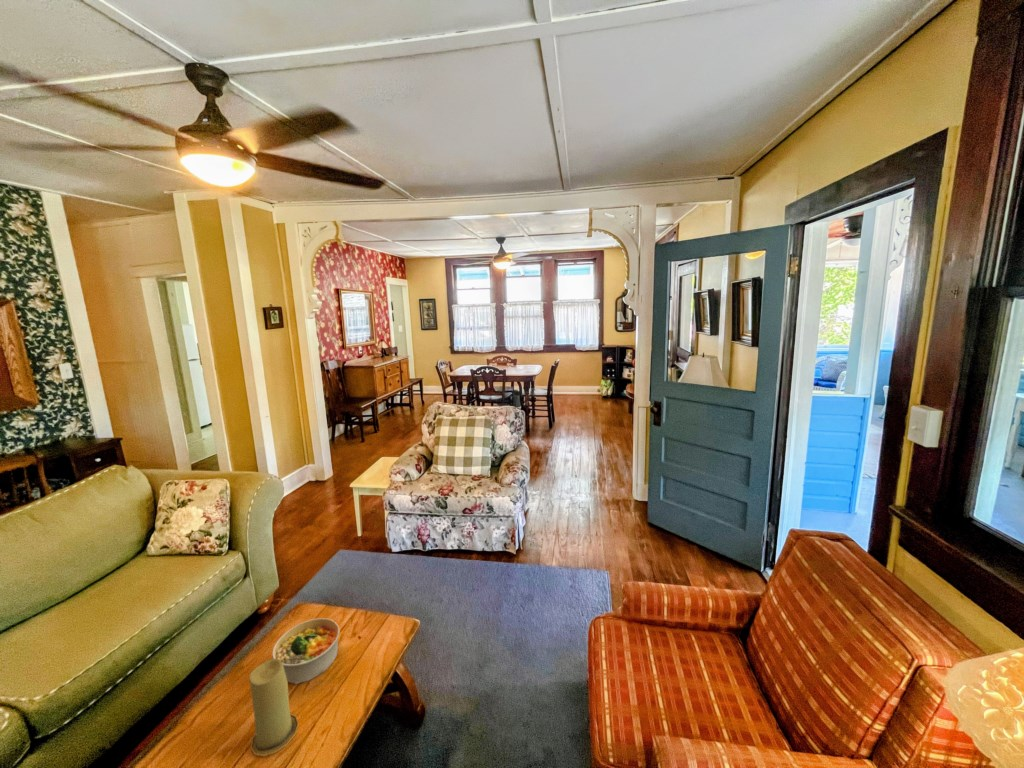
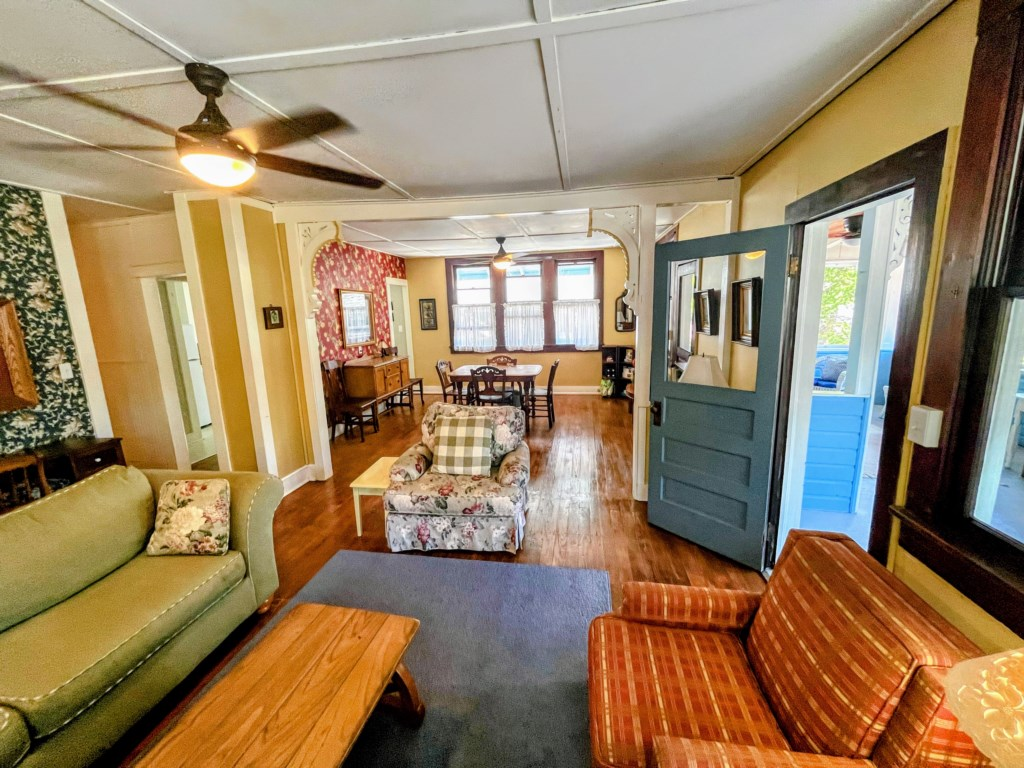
- bowl (308, 648)
- candle (270, 703)
